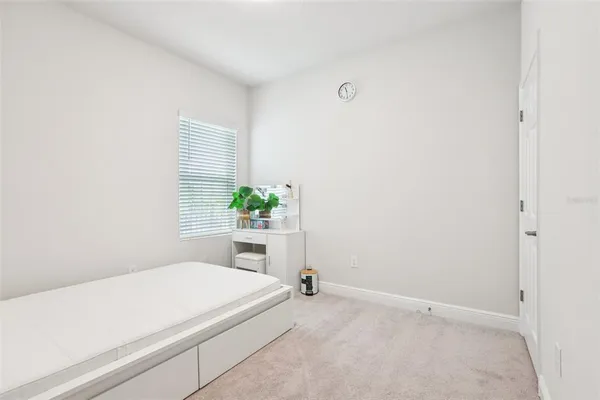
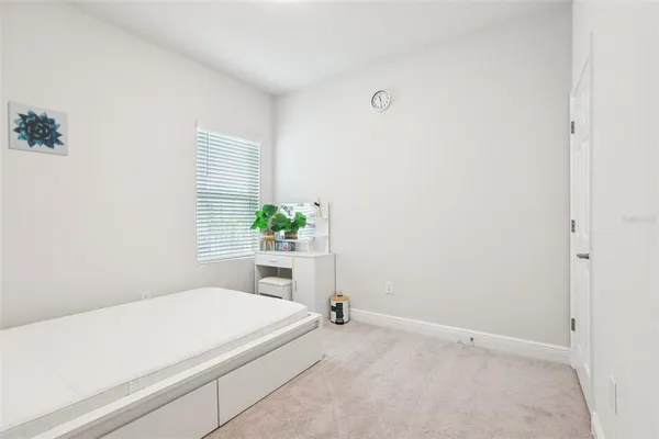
+ wall art (38, 130)
